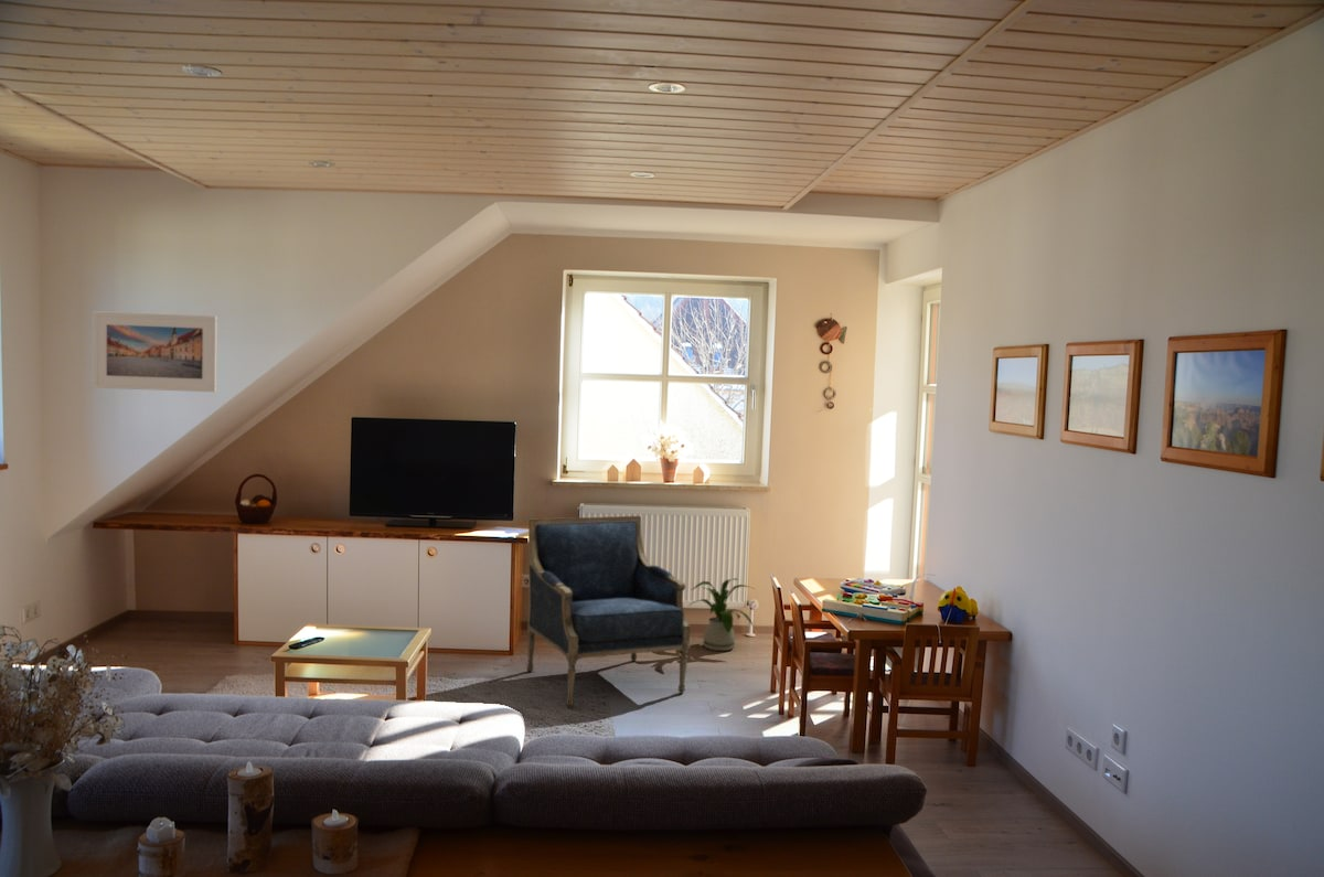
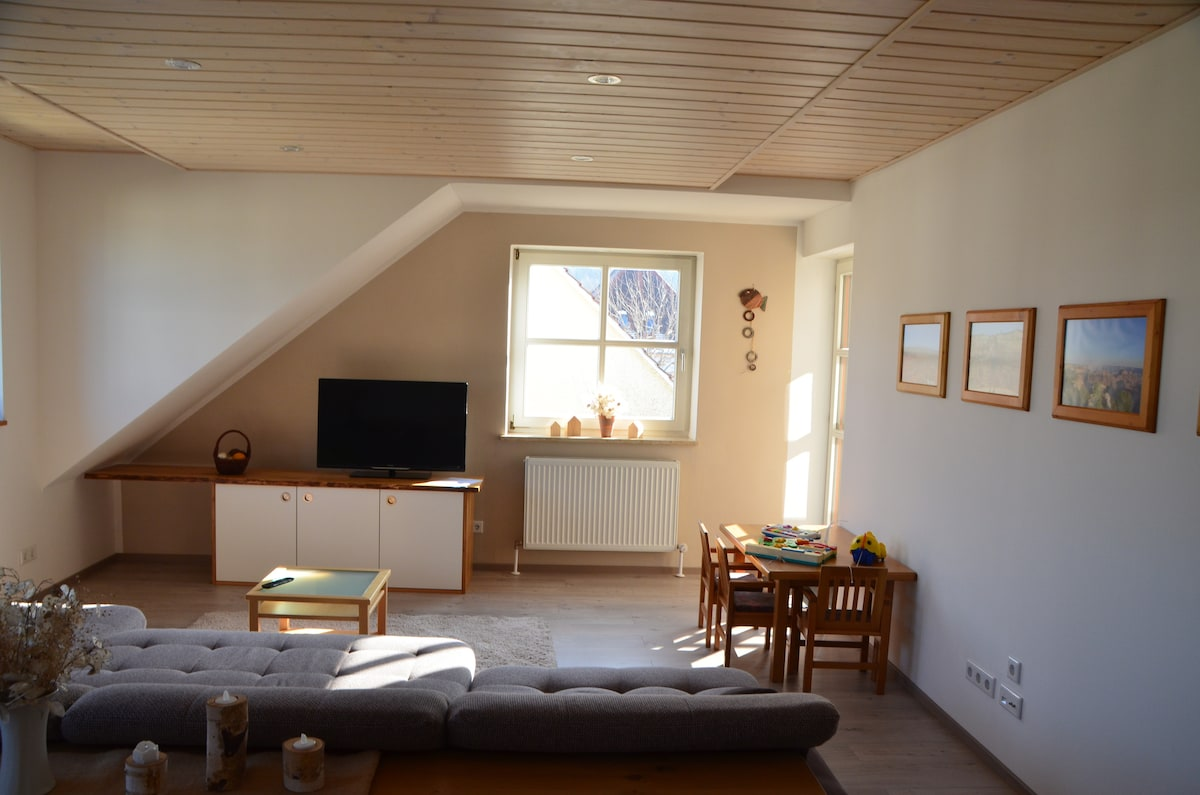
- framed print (154, 352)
- armchair (606, 603)
- house plant (722, 608)
